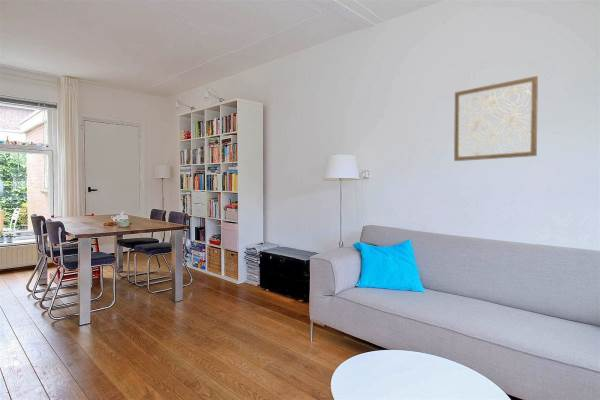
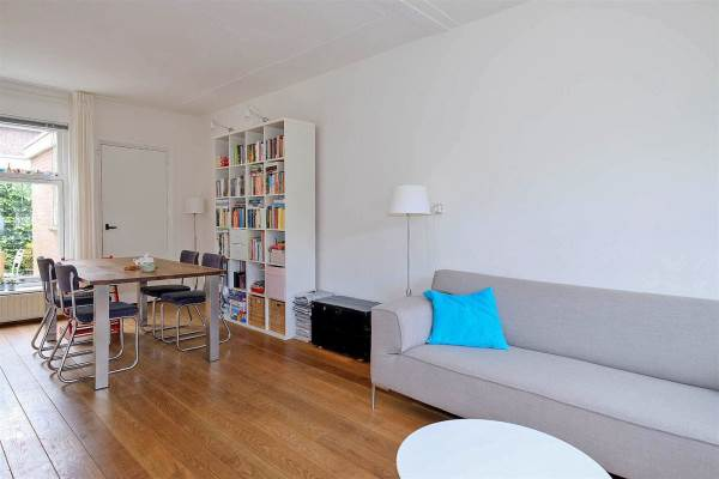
- wall art (493, 124)
